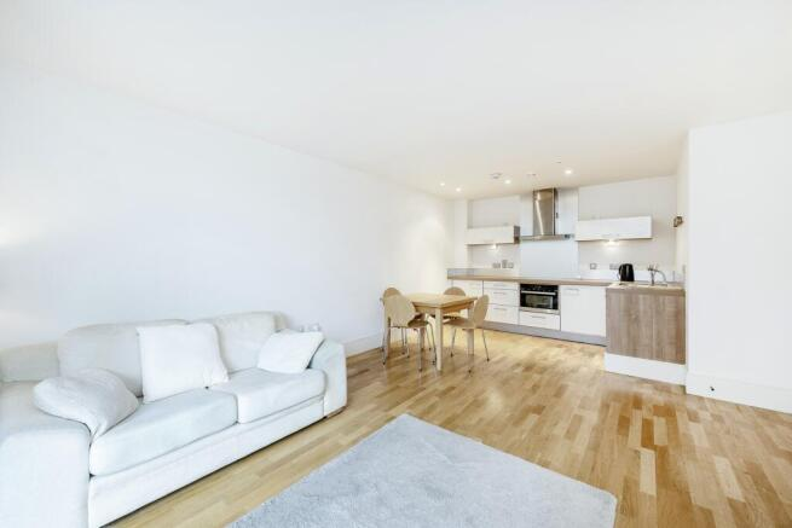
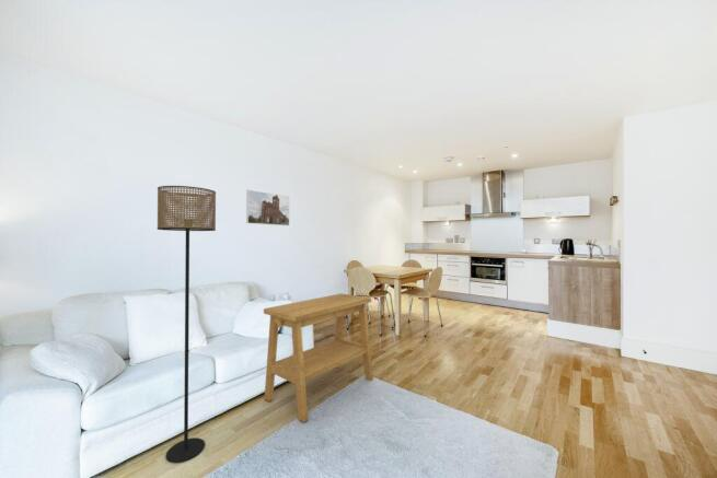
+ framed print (268, 209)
+ floor lamp (186, 319)
+ side table (322, 345)
